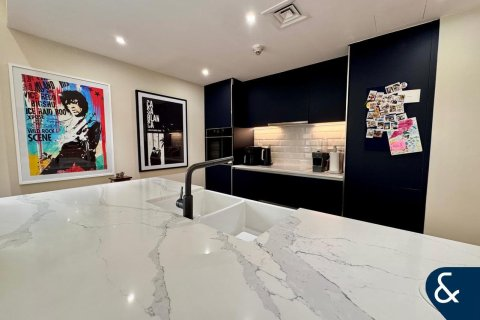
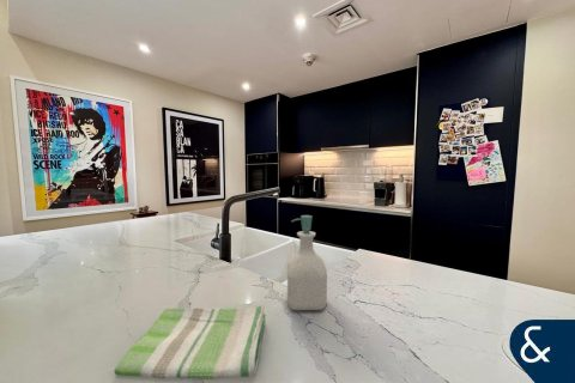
+ soap bottle (305, 259)
+ dish towel (202, 334)
